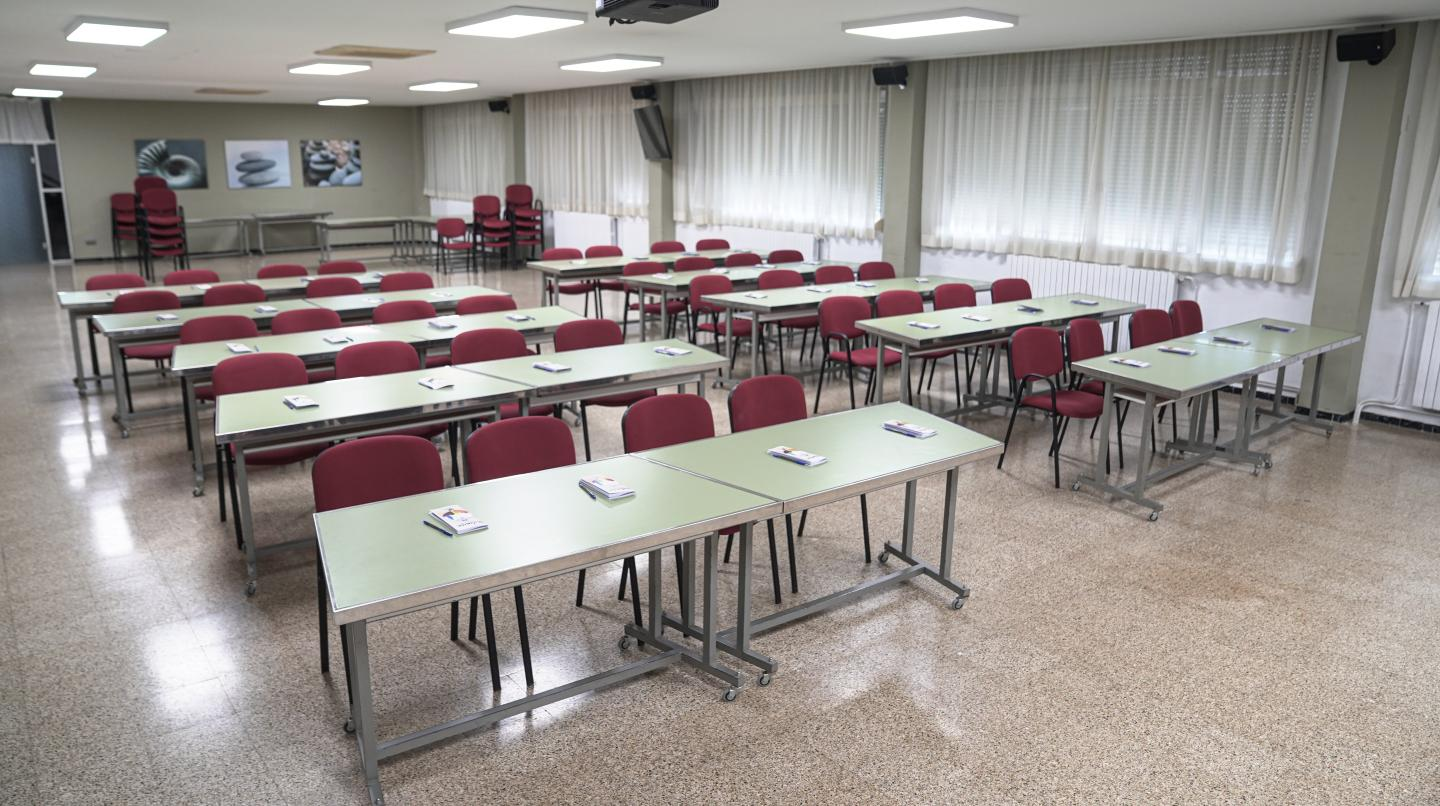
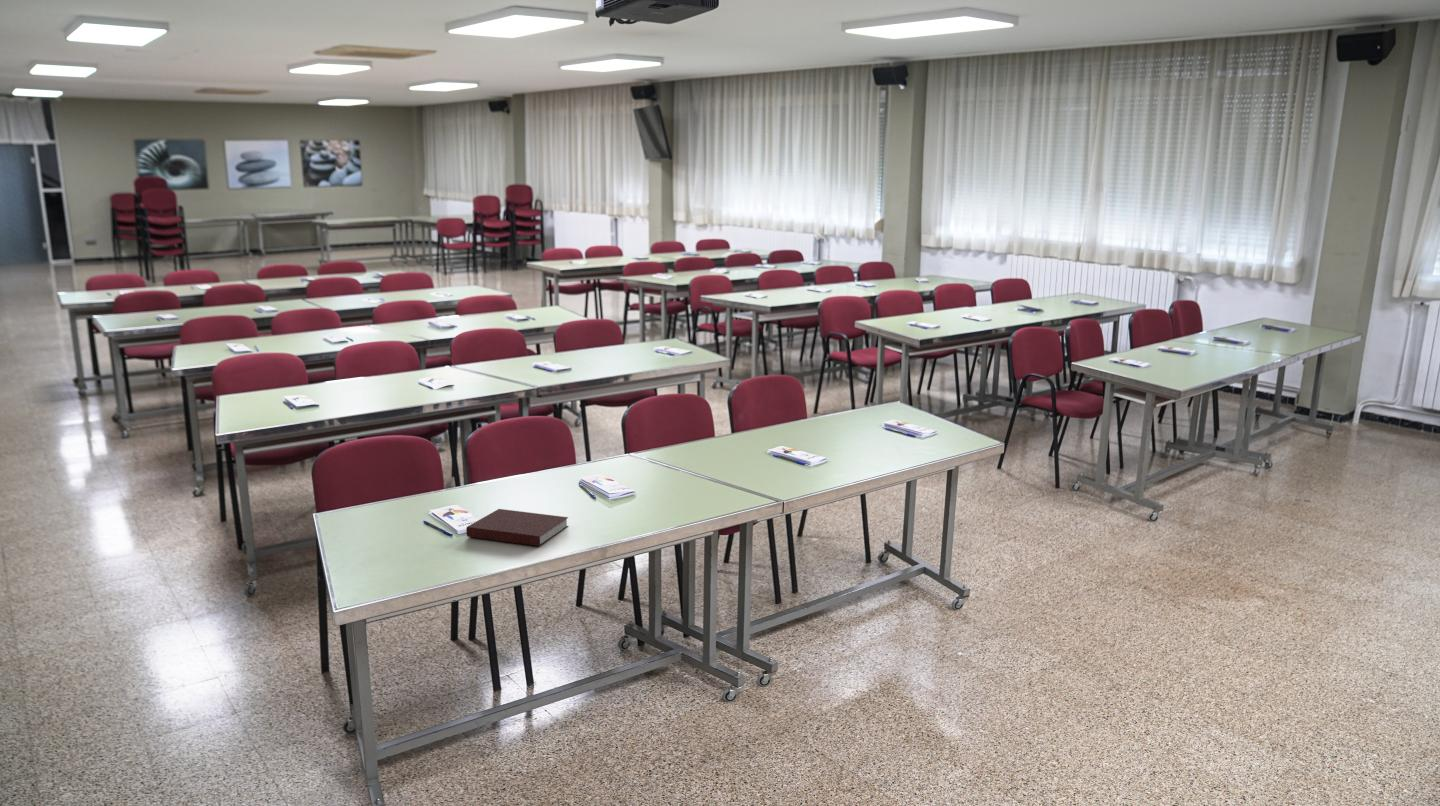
+ notebook (518, 526)
